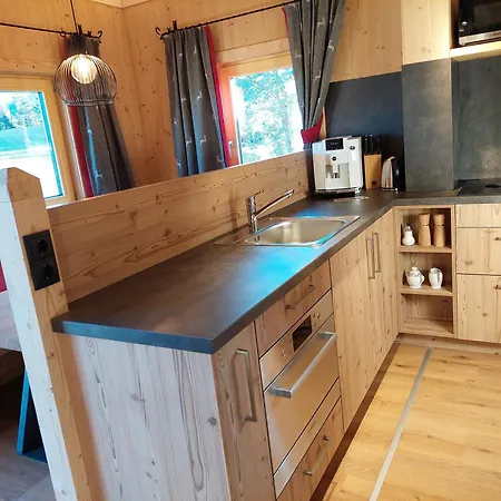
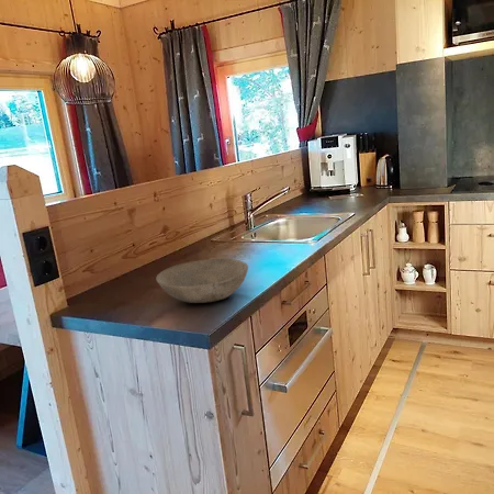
+ bowl (204, 283)
